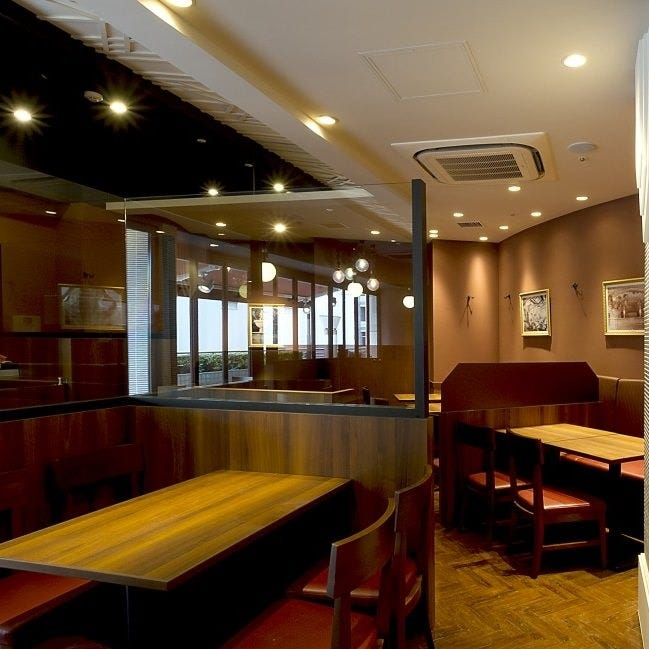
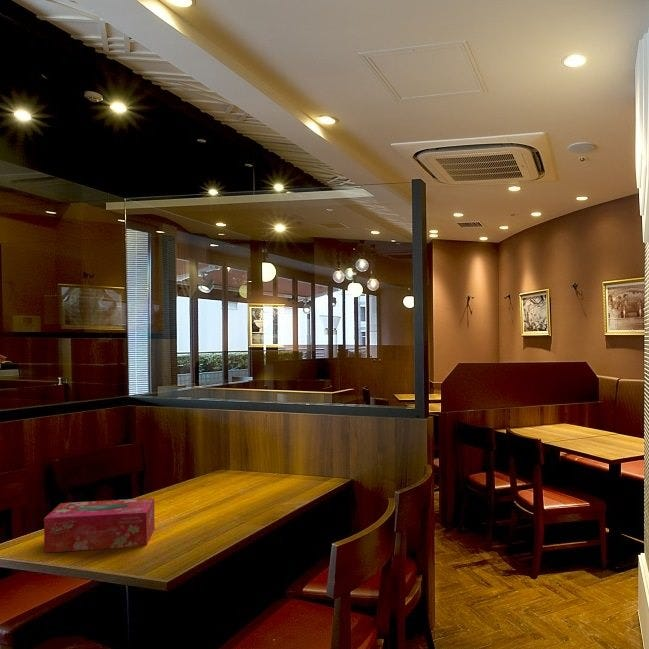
+ tissue box (102, 523)
